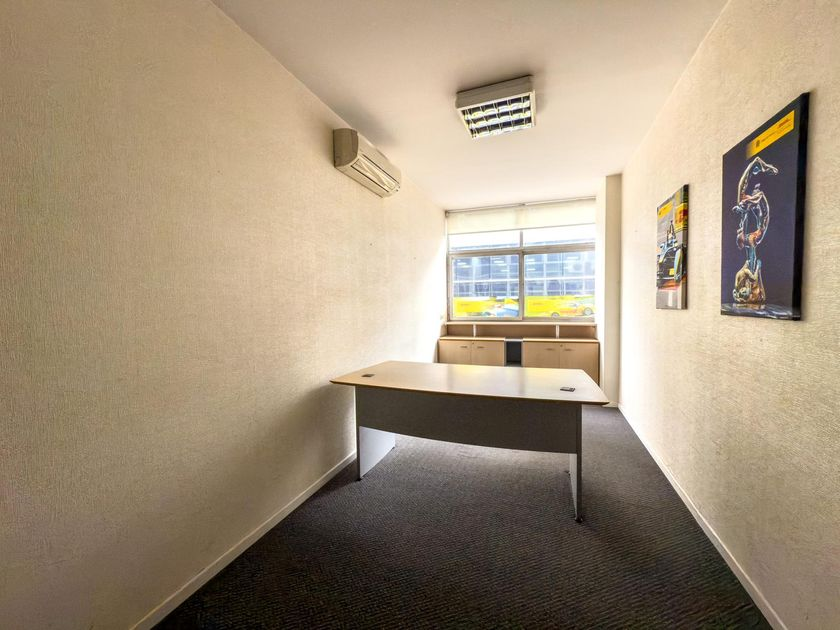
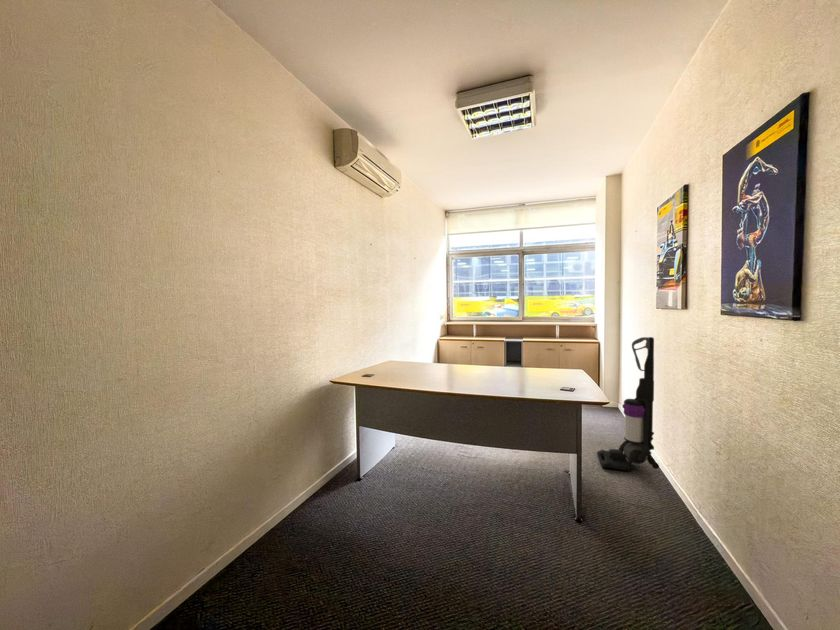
+ vacuum cleaner (628, 401)
